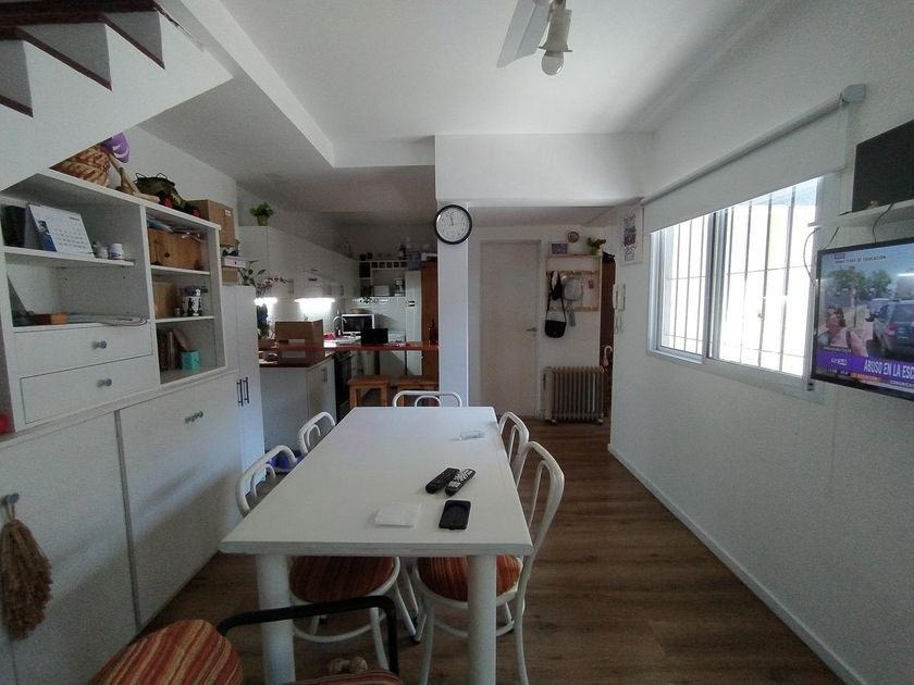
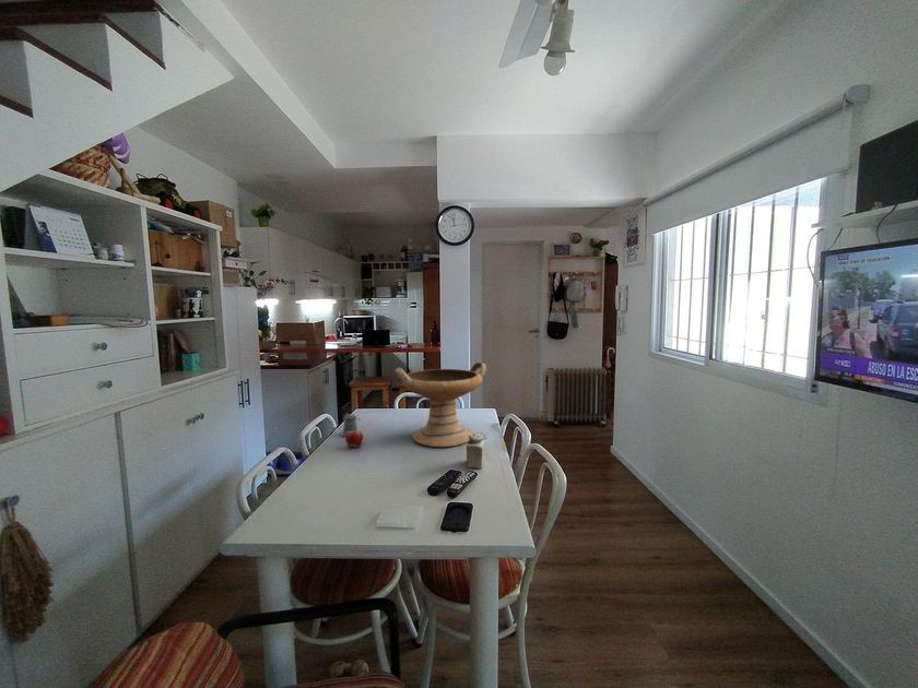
+ salt shaker (475, 450)
+ pepper shaker (351, 424)
+ decorative bowl (443, 401)
+ apple (354, 438)
